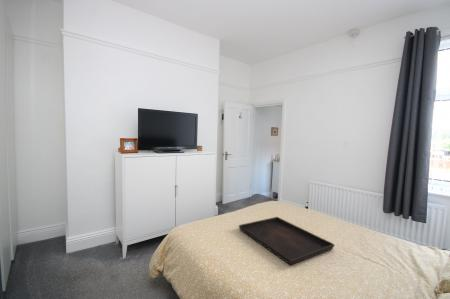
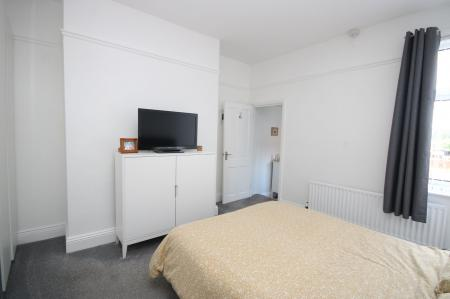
- serving tray (282, 236)
